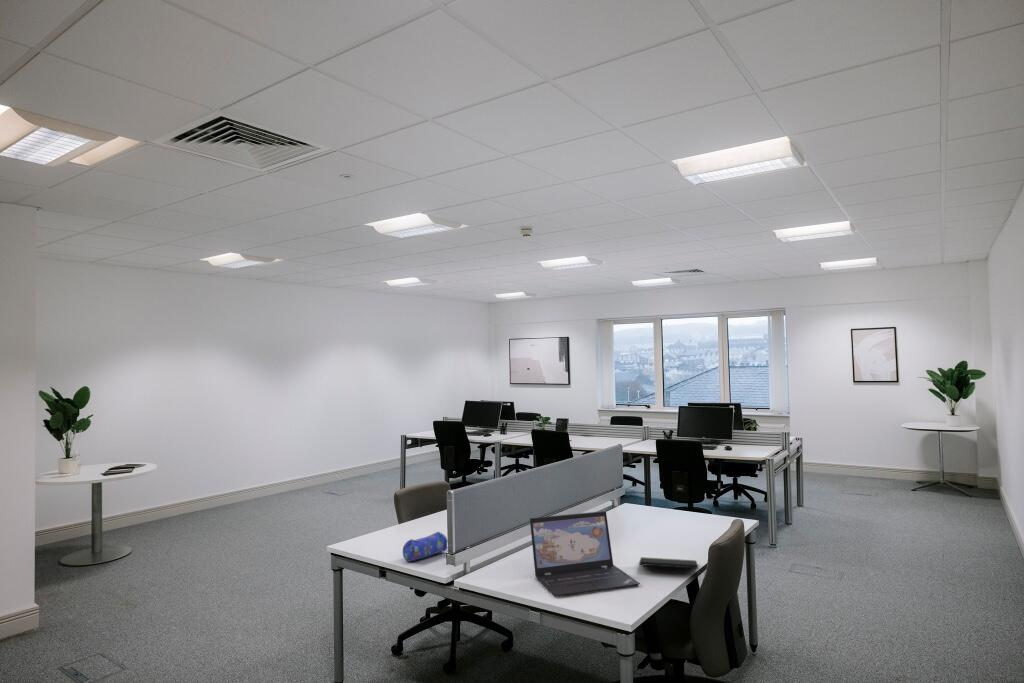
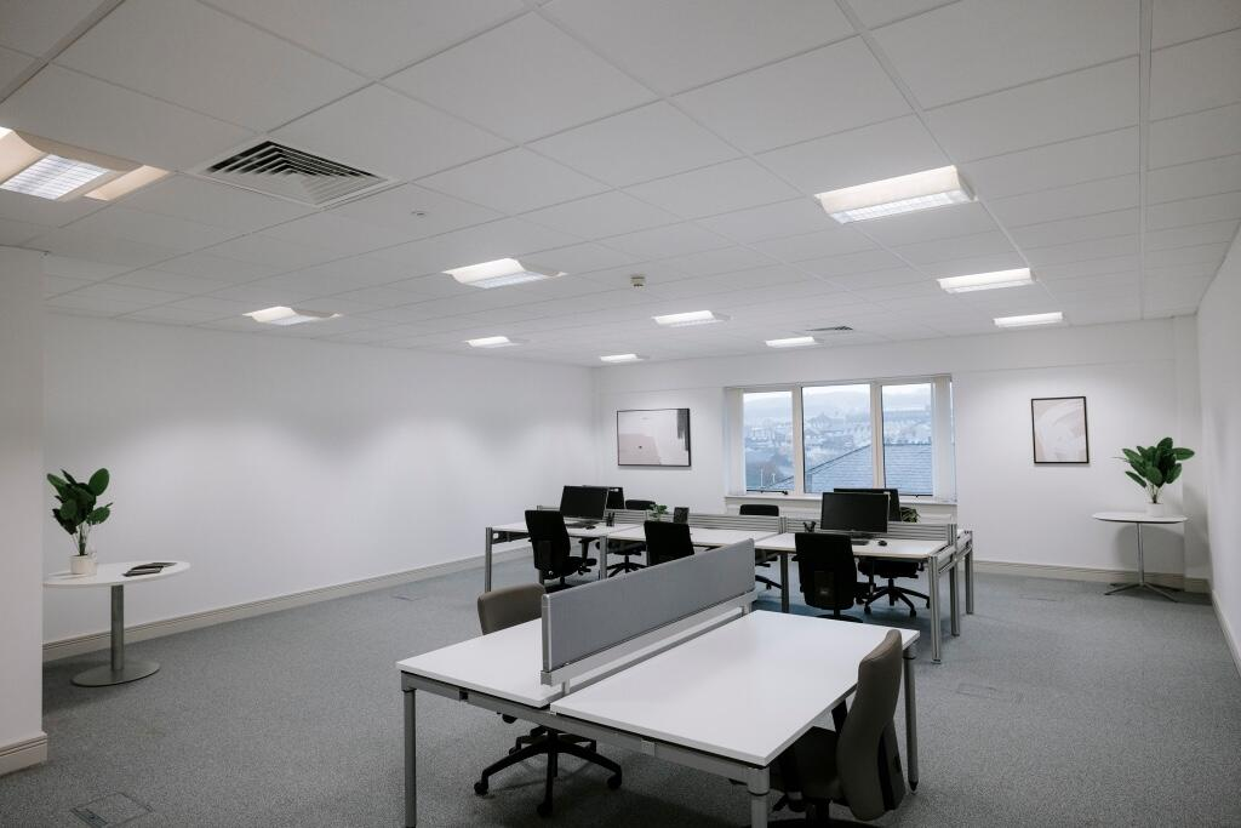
- notepad (668, 562)
- laptop (582, 550)
- pencil case (425, 545)
